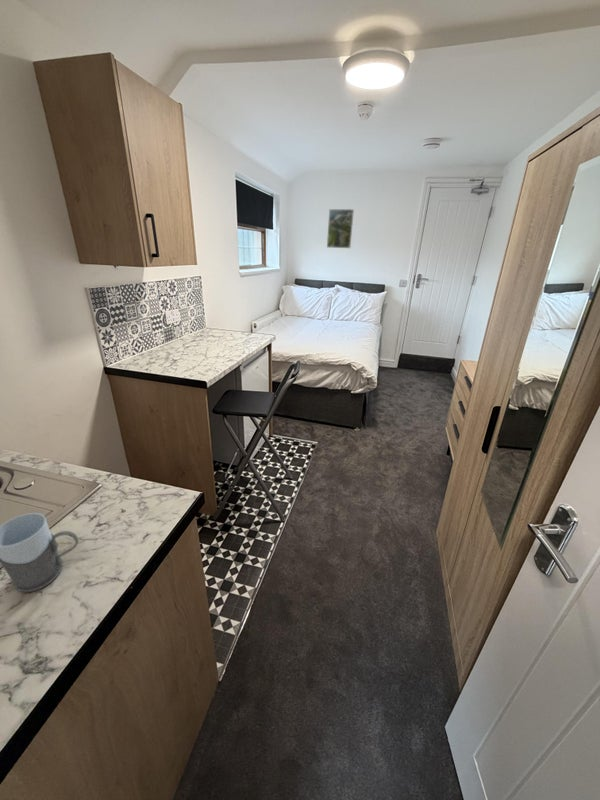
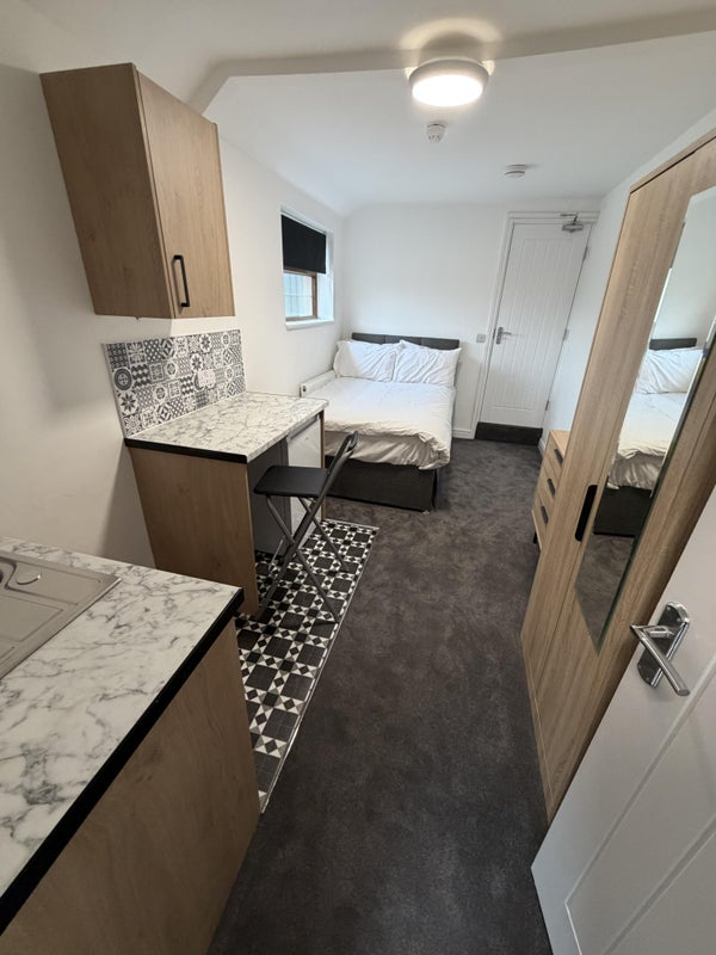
- mug (42, 550)
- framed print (340, 229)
